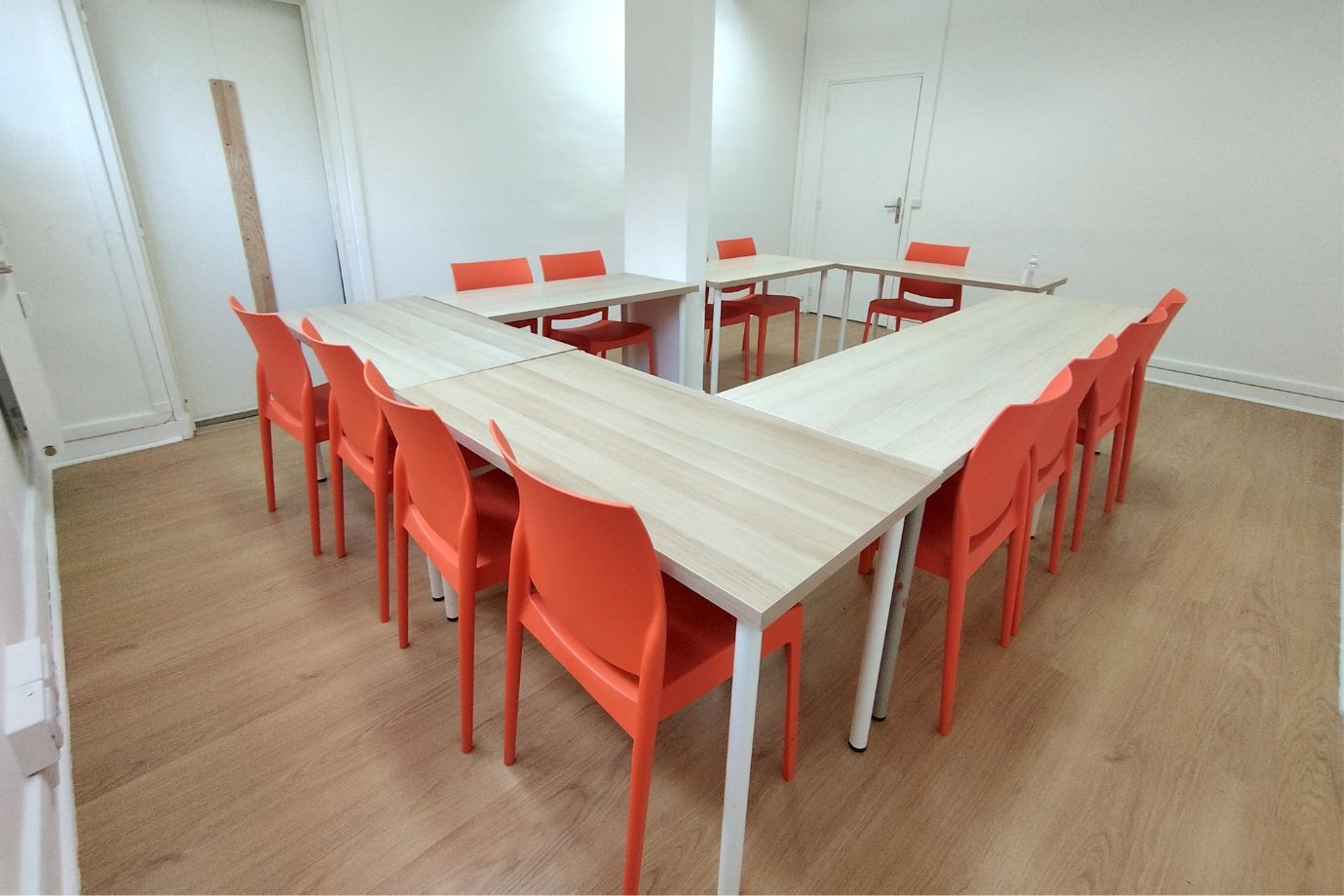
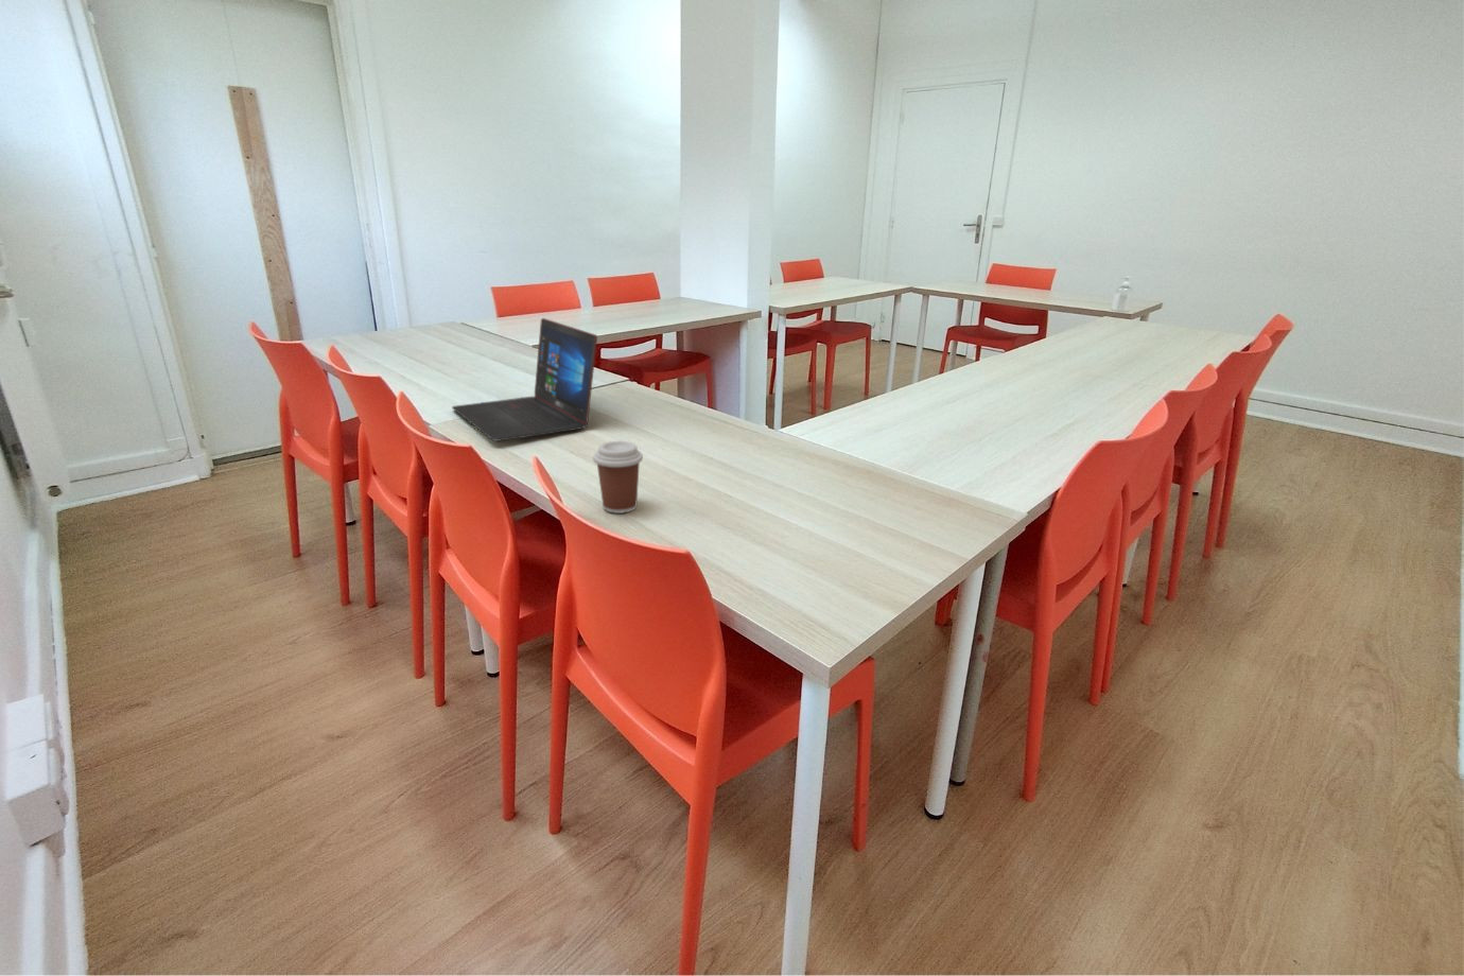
+ coffee cup (619, 476)
+ laptop (536, 375)
